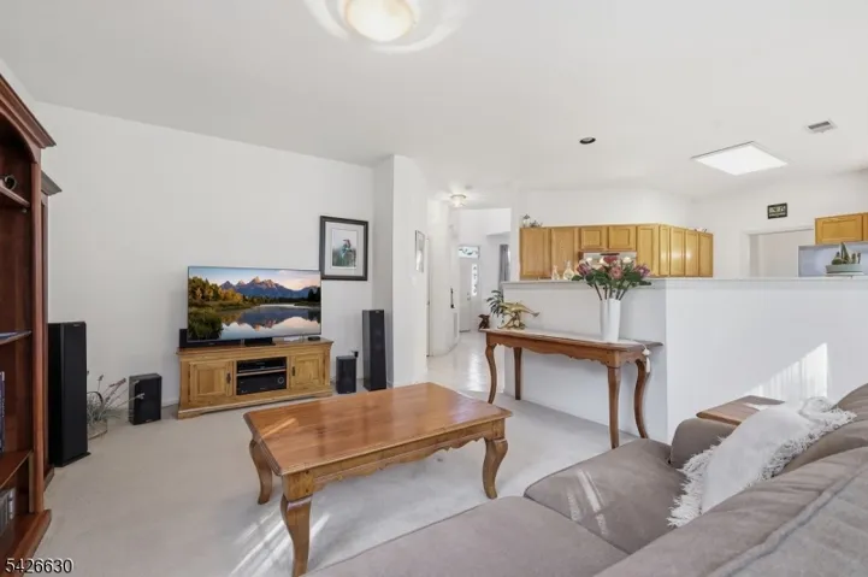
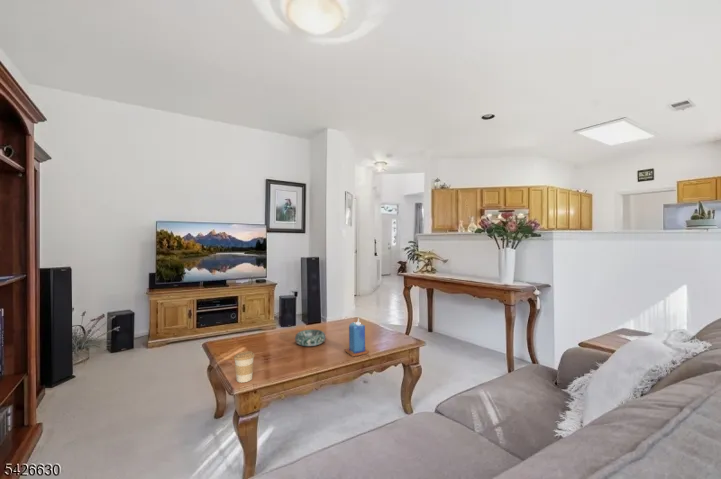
+ coffee cup (244, 365)
+ candle (356, 335)
+ decorative bowl (310, 337)
